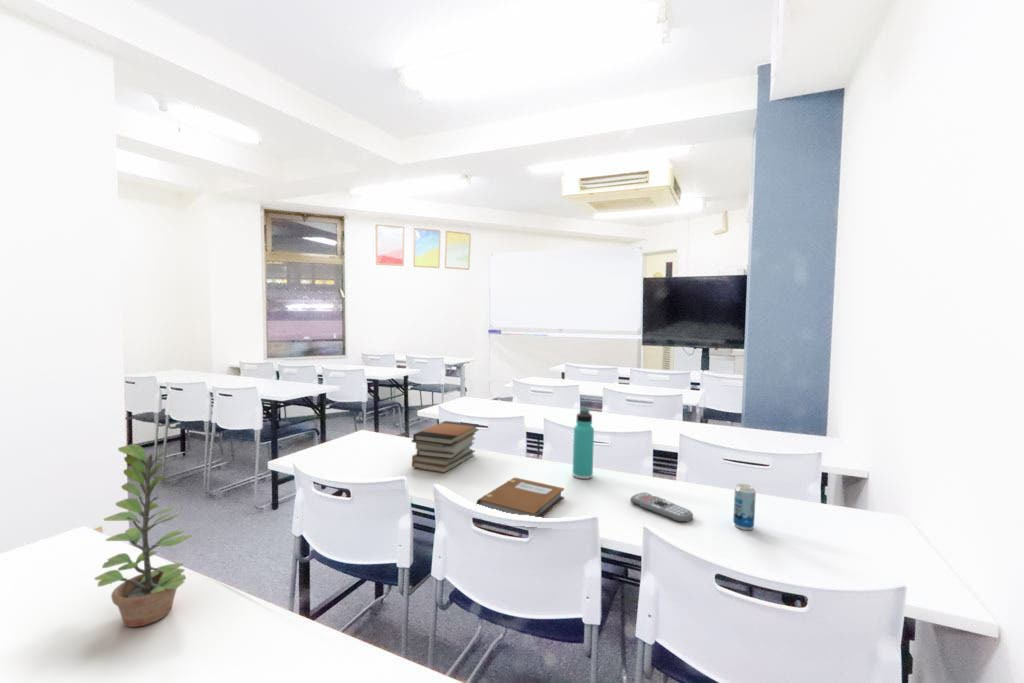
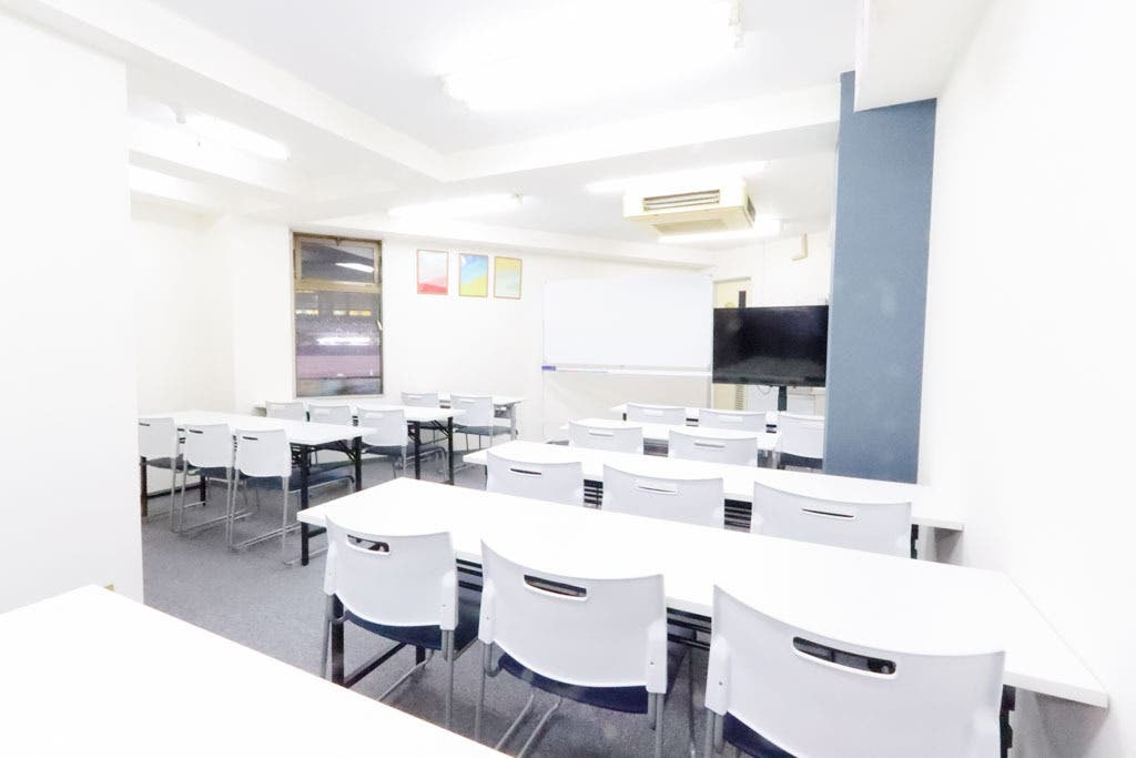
- thermos bottle (583, 442)
- beverage can (744, 506)
- notebook (522, 497)
- book stack (446, 445)
- remote control (661, 506)
- plant (141, 530)
